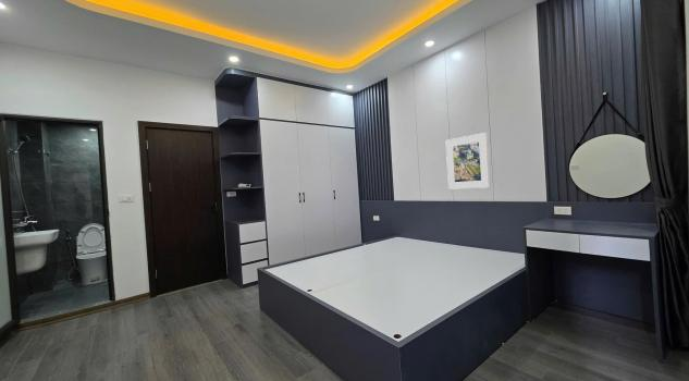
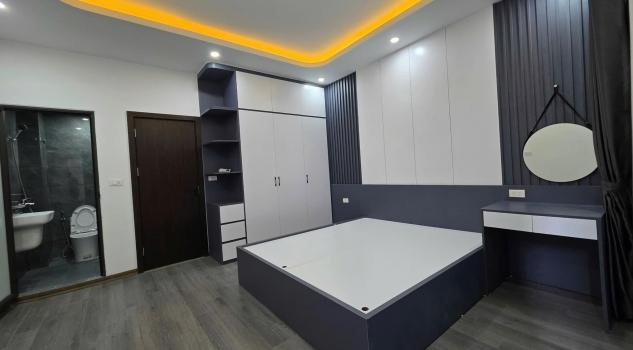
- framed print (466, 162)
